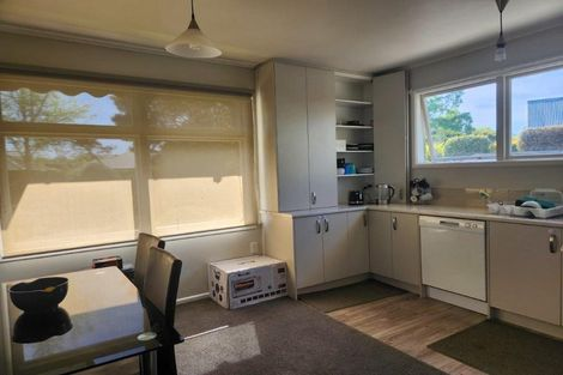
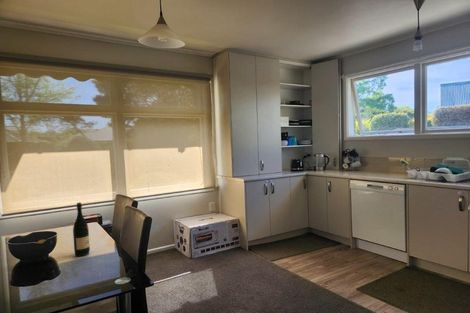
+ wine bottle (80, 228)
